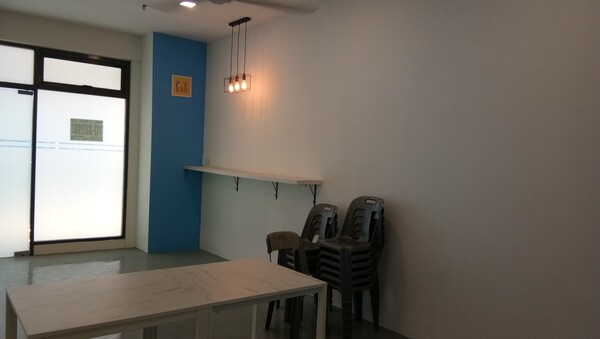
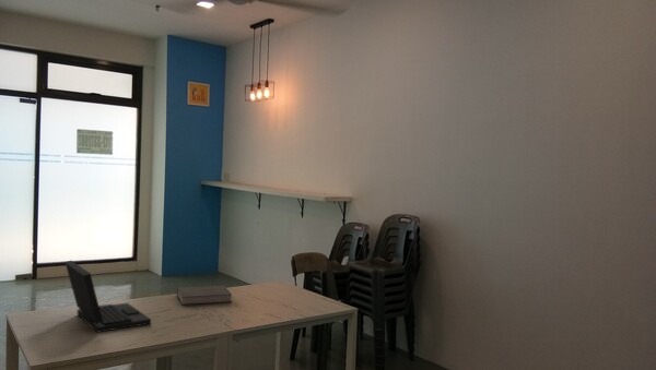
+ book (203, 294)
+ laptop (95, 294)
